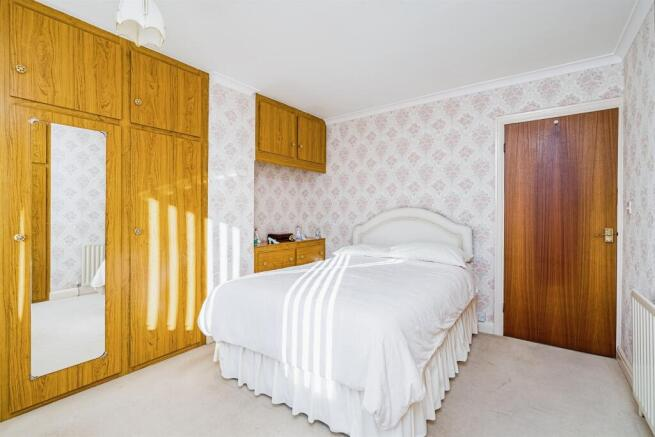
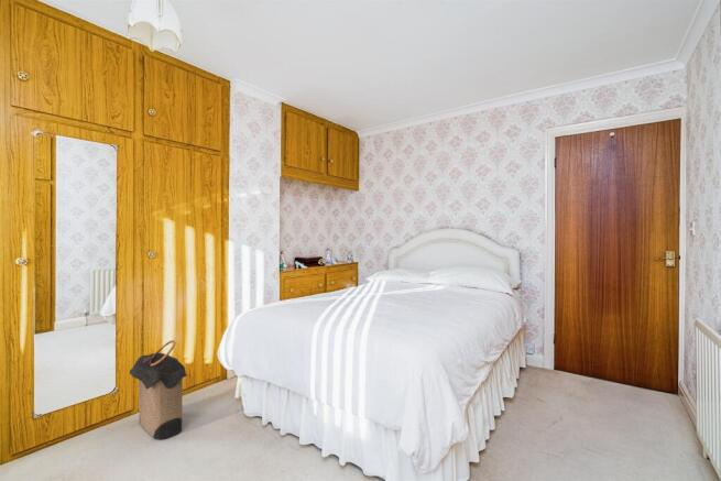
+ laundry hamper (157, 383)
